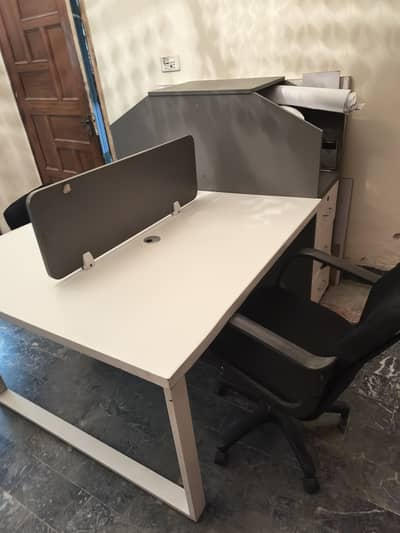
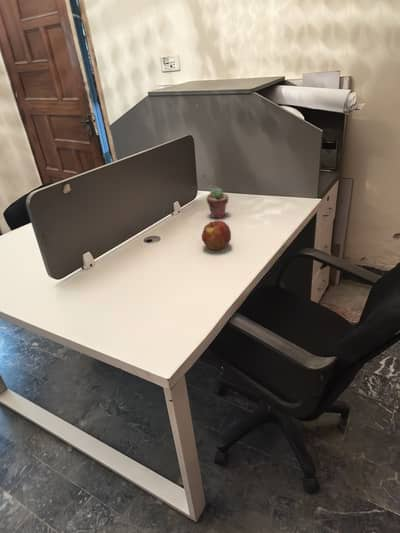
+ apple (216, 234)
+ potted succulent (217, 202)
